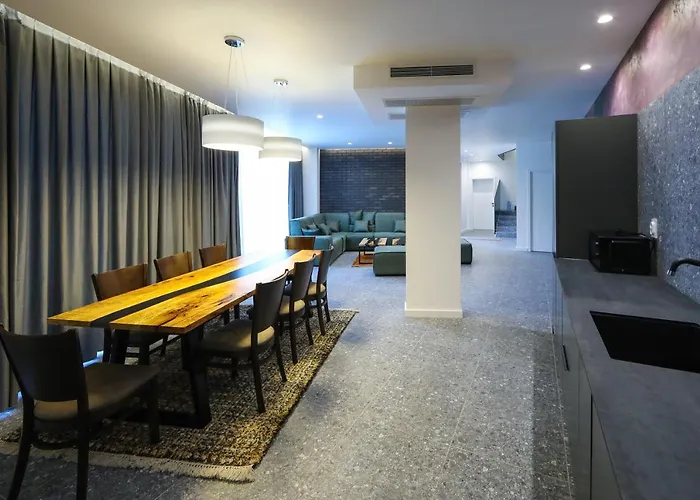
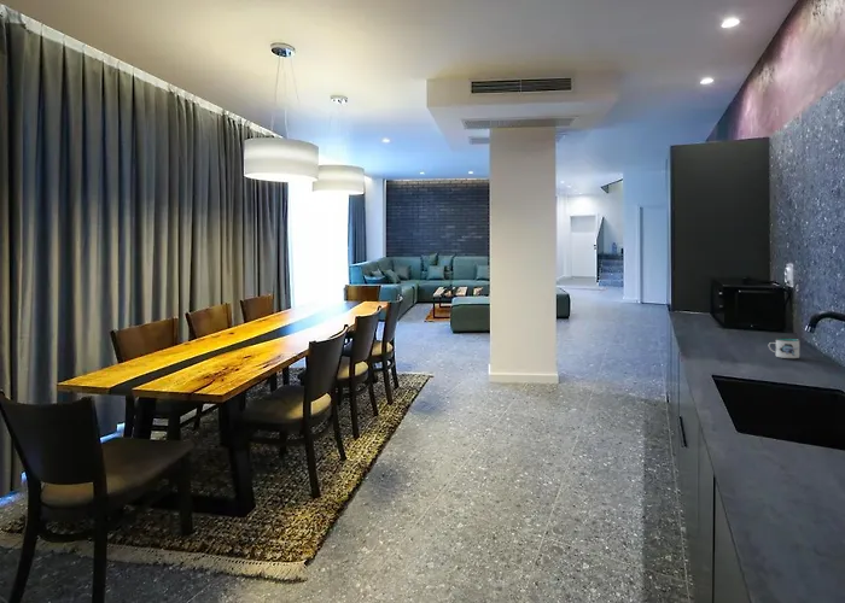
+ mug (783, 347)
